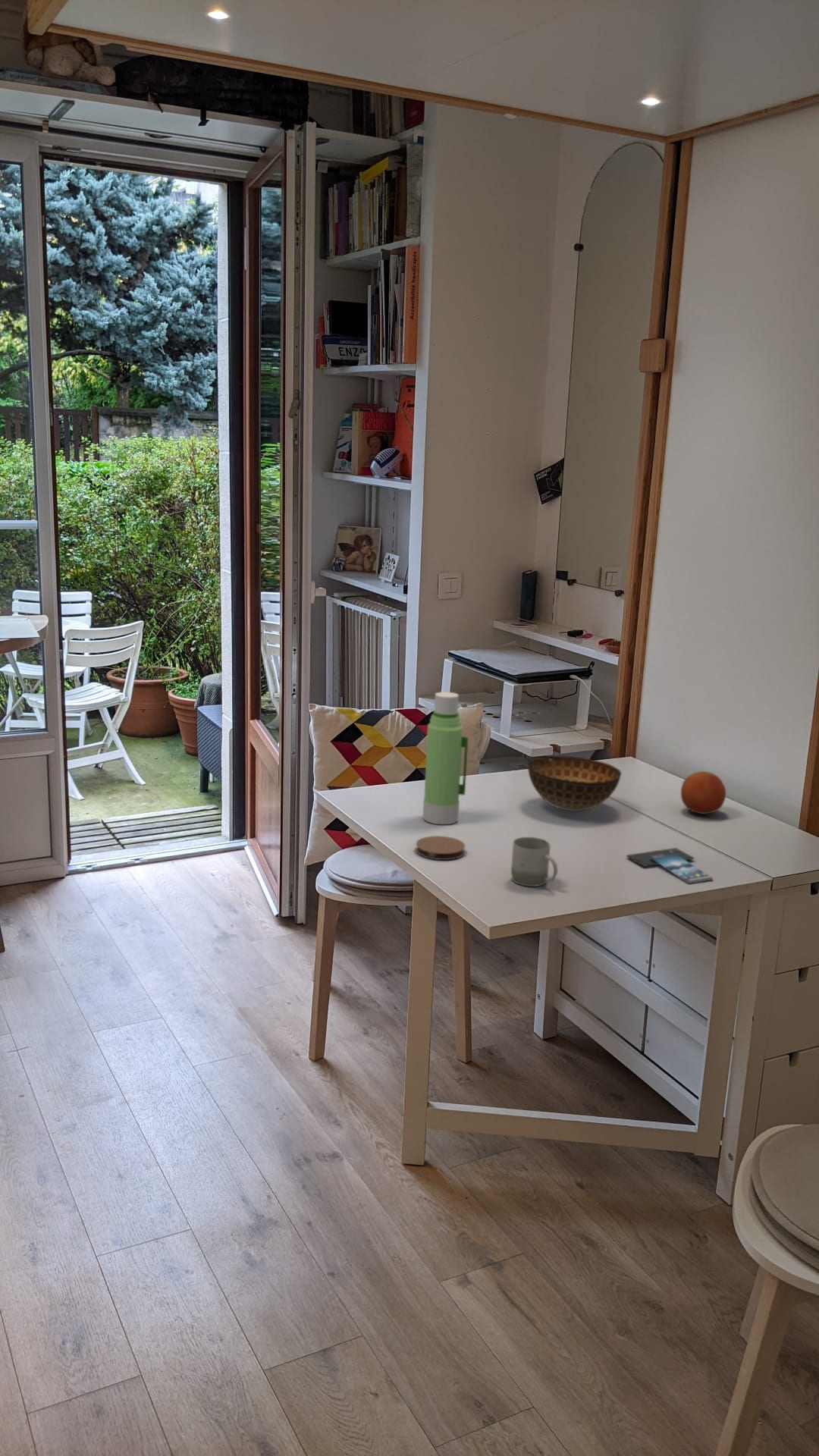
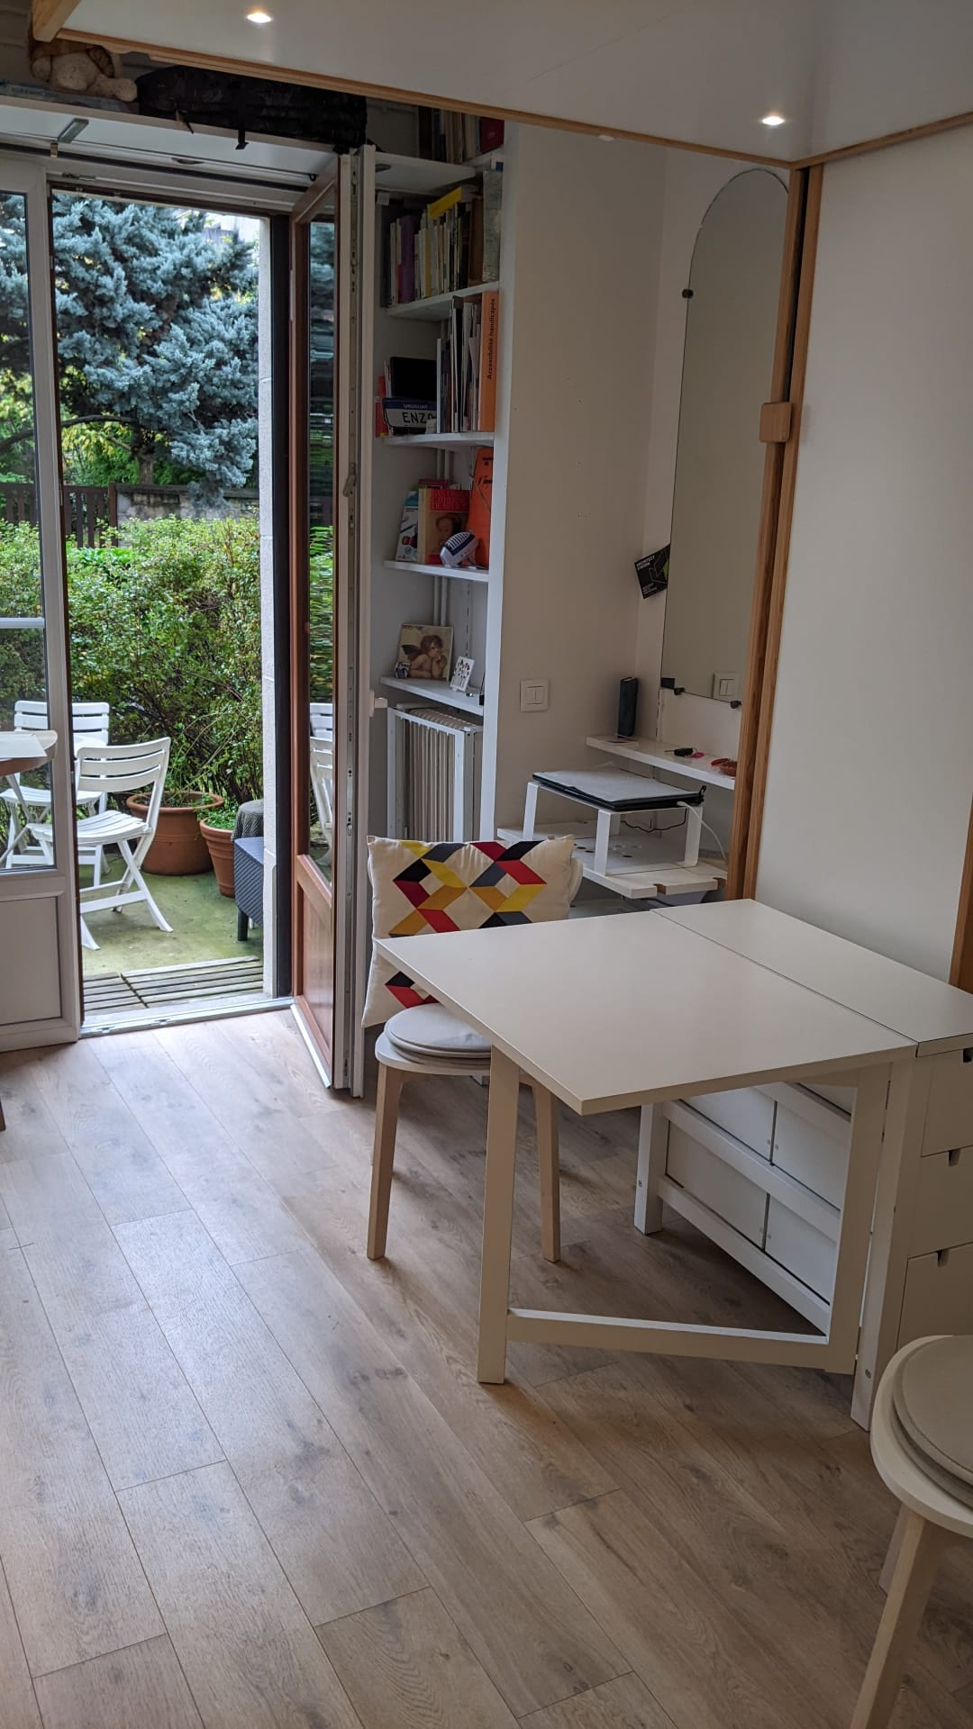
- smartphone (675, 864)
- cup (536, 864)
- water bottle (444, 758)
- fruit (703, 792)
- bowl (573, 788)
- coaster (440, 847)
